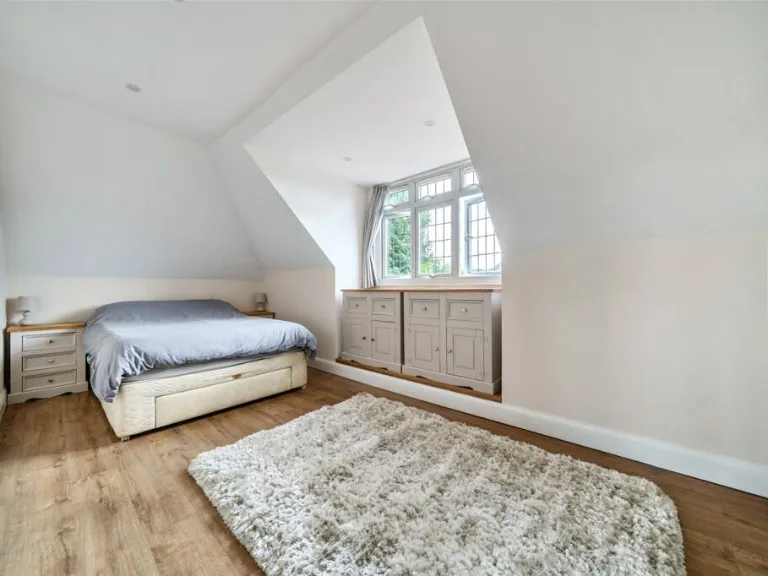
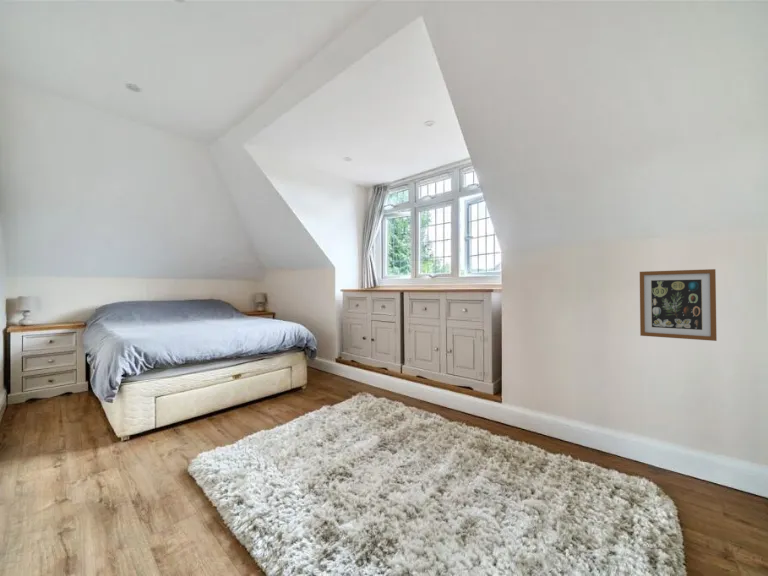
+ wall art (675, 304)
